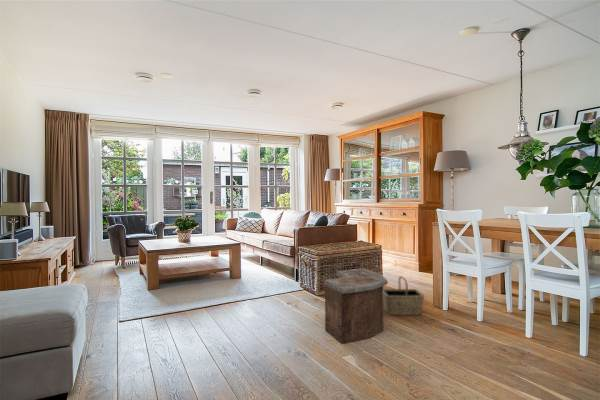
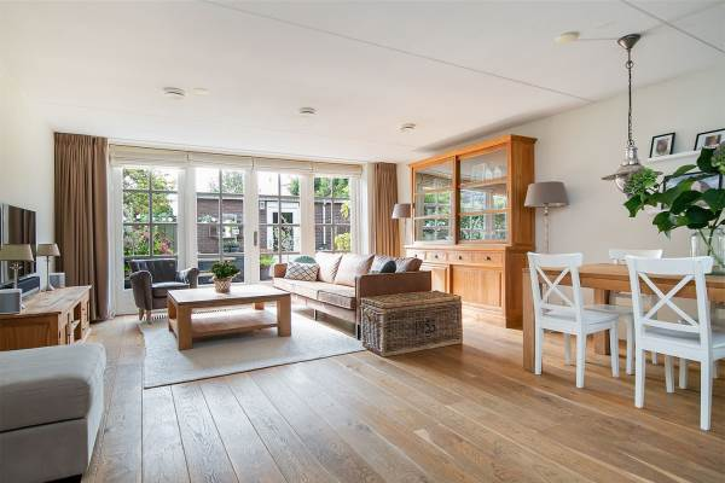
- basket (402, 294)
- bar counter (355, 301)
